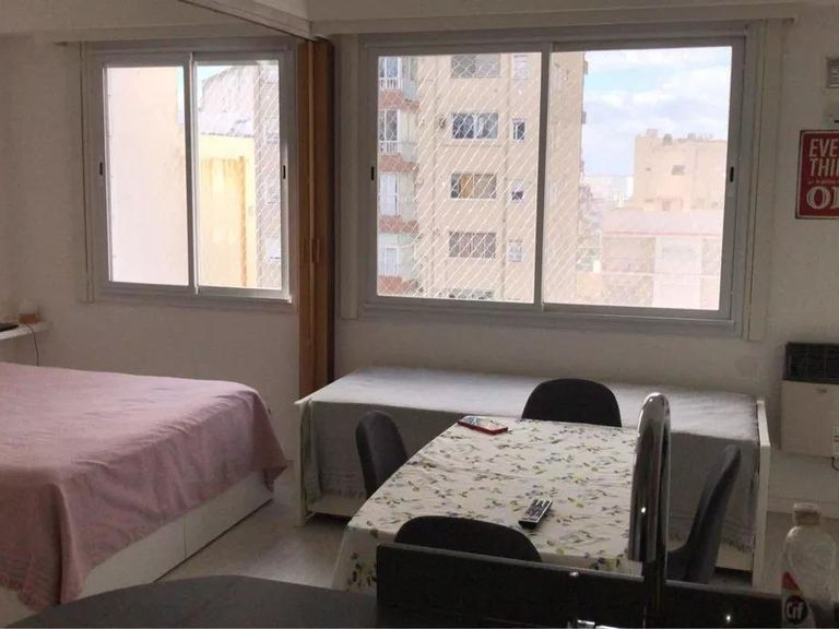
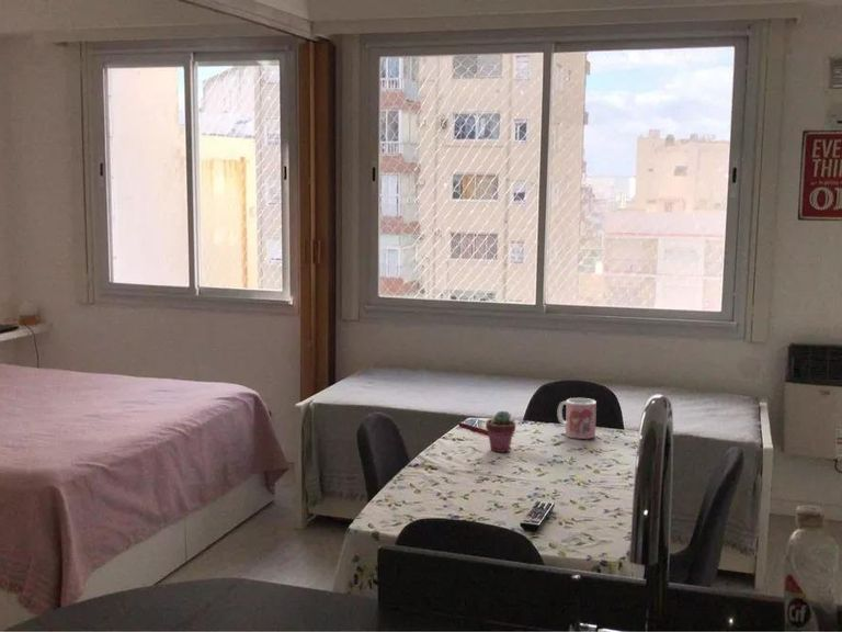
+ potted succulent (500, 430)
+ mug (576, 417)
